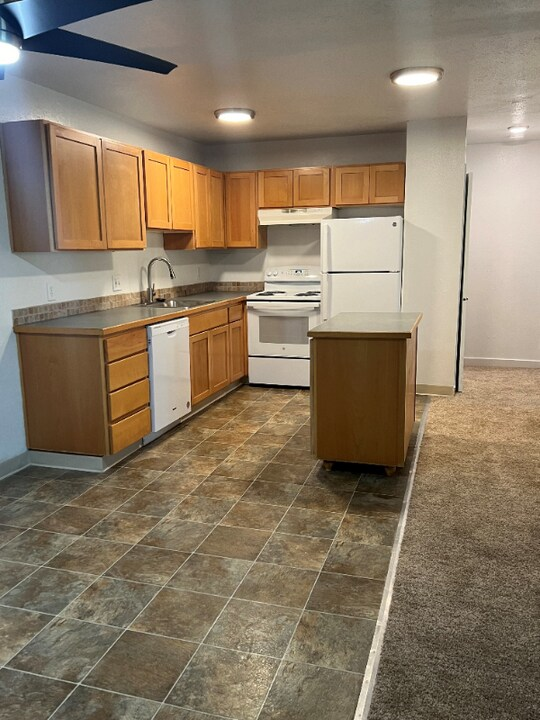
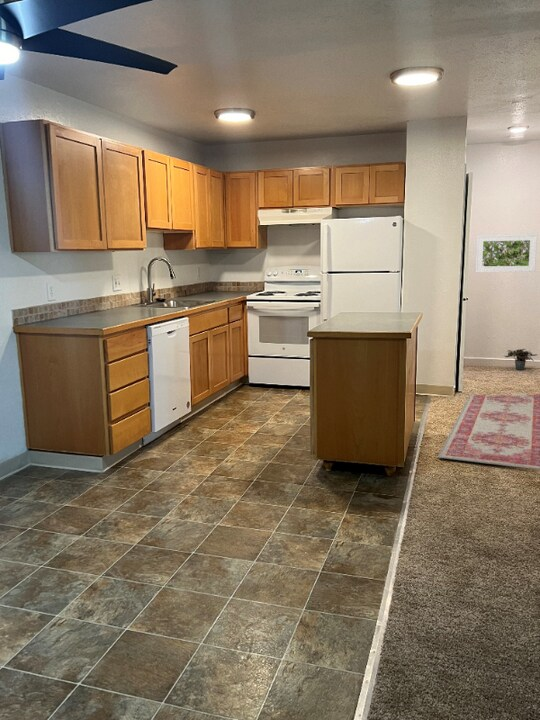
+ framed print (505, 253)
+ rug (504, 417)
+ potted plant (520, 359)
